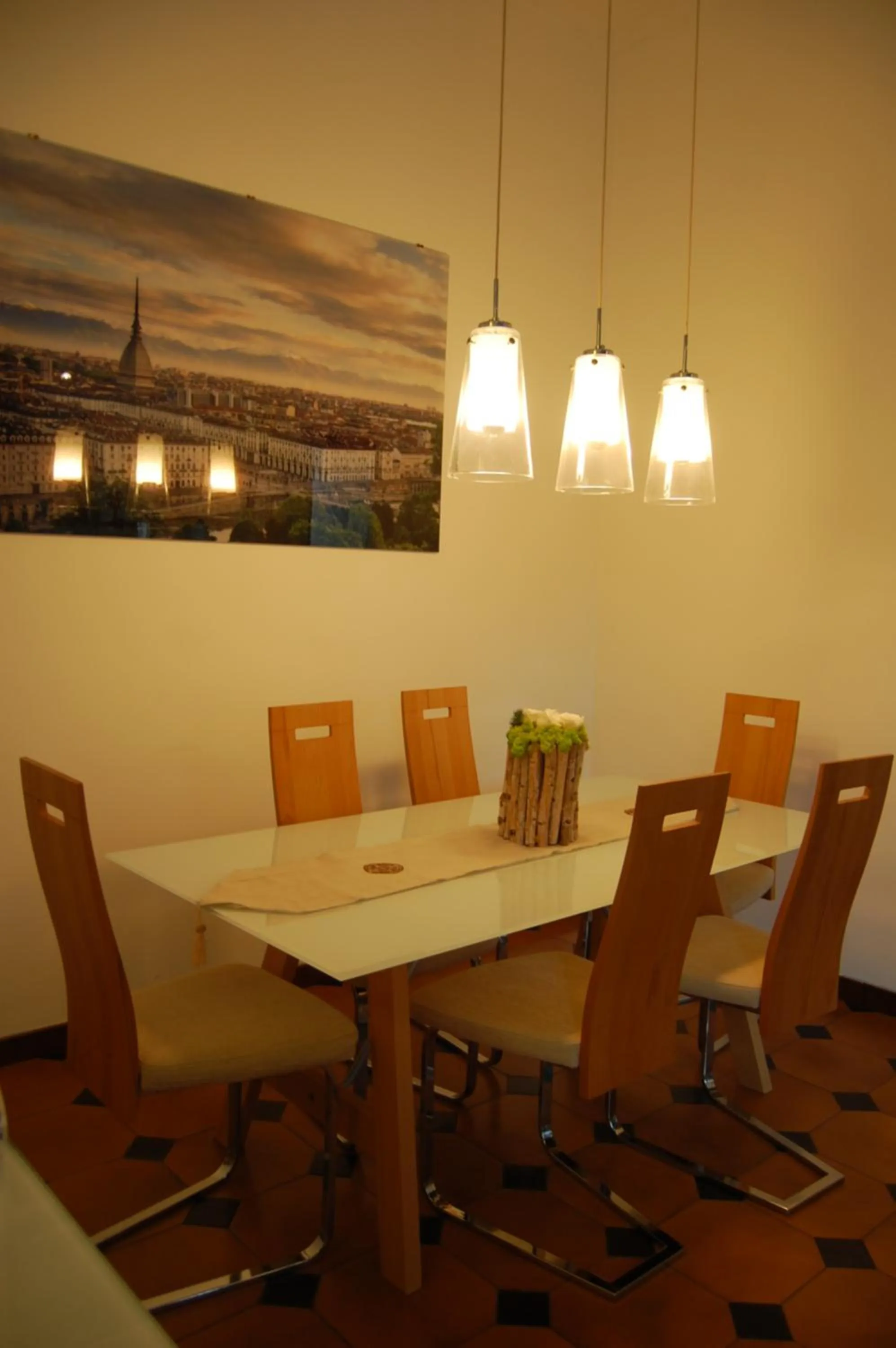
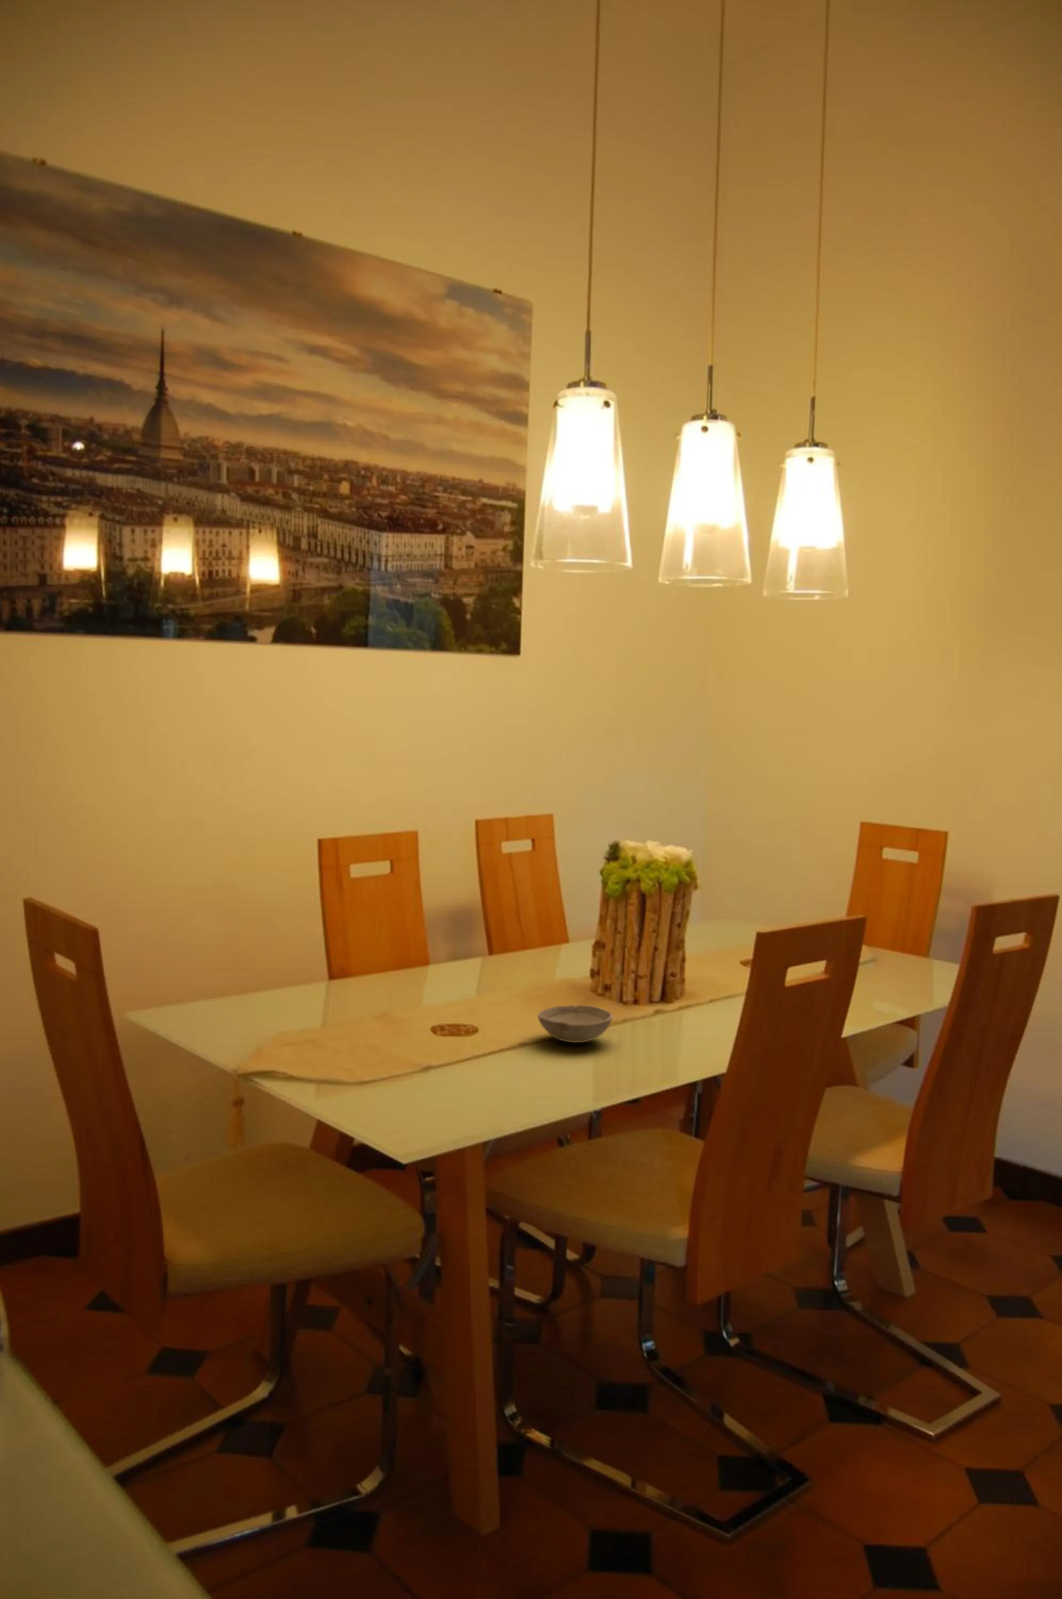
+ bowl (575, 1026)
